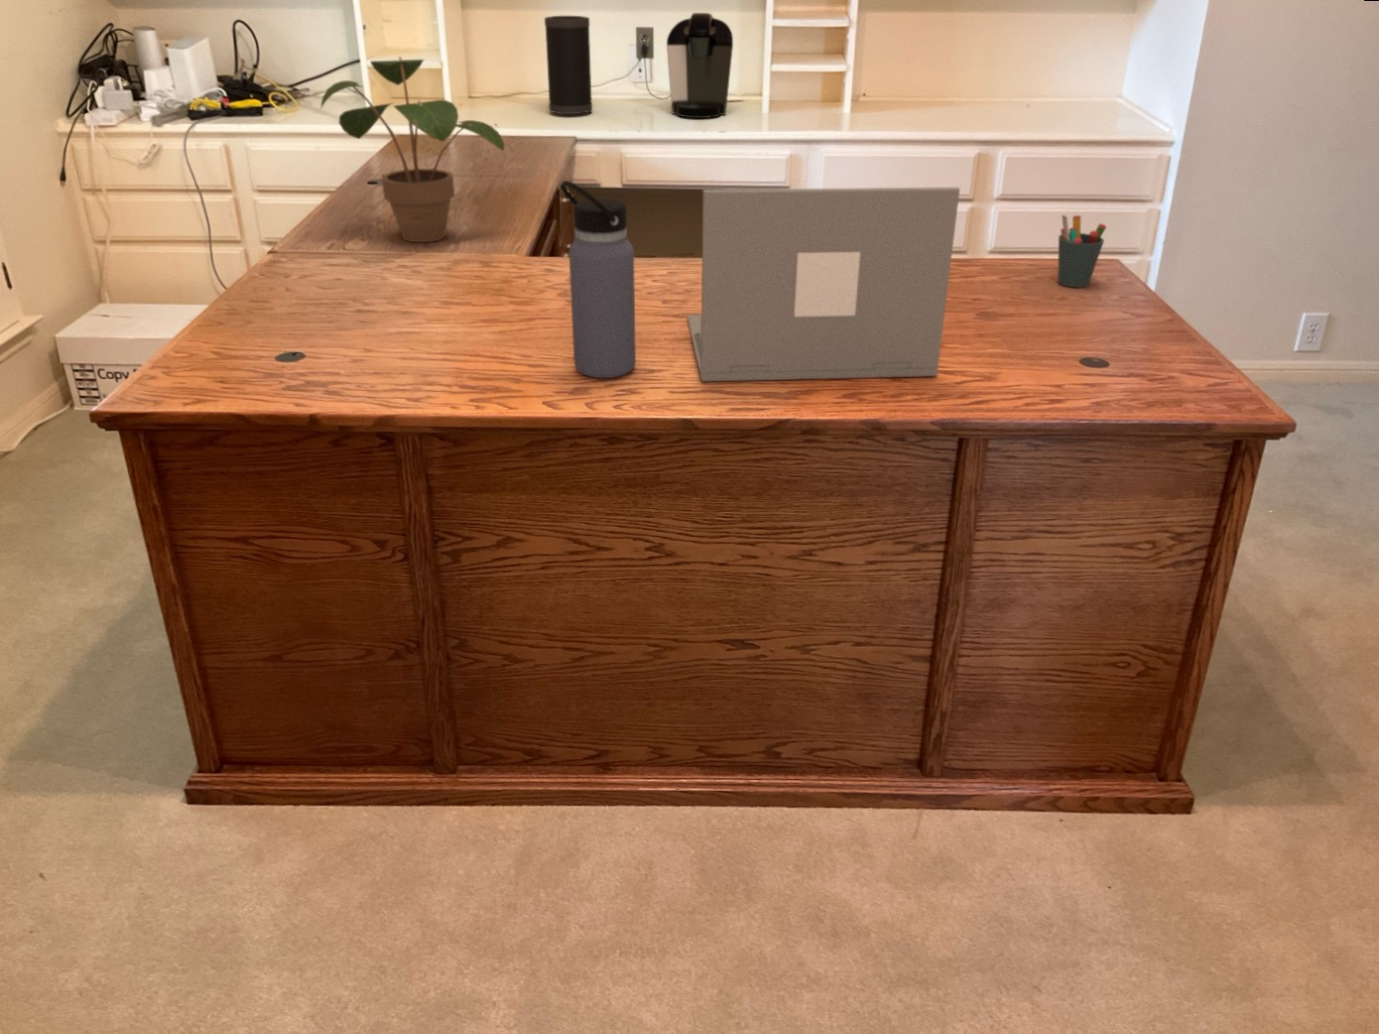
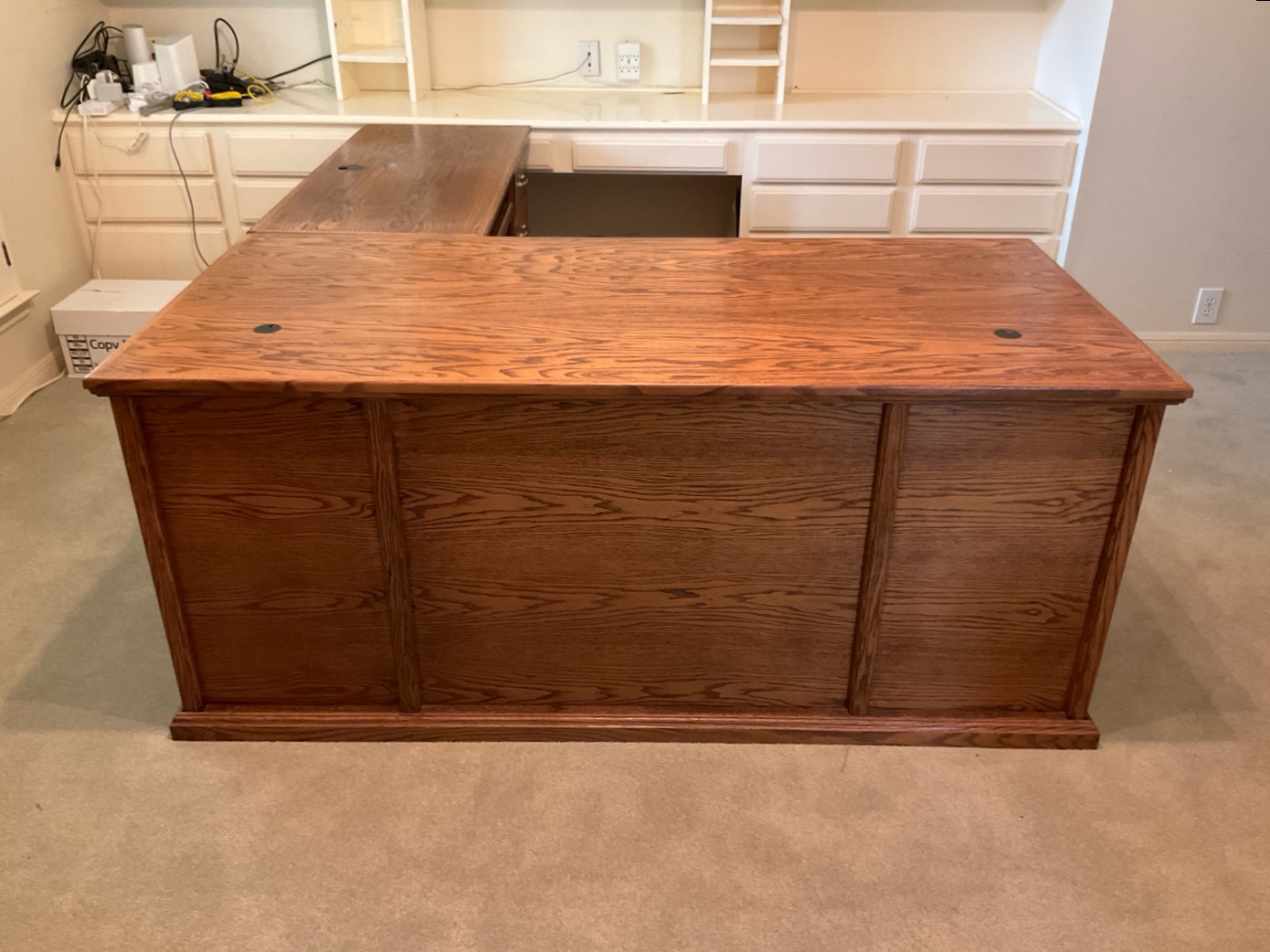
- laptop (810, 262)
- pen holder (1078, 248)
- water bottle (599, 277)
- potted plant (415, 153)
- coffee maker (682, 63)
- speaker (569, 65)
